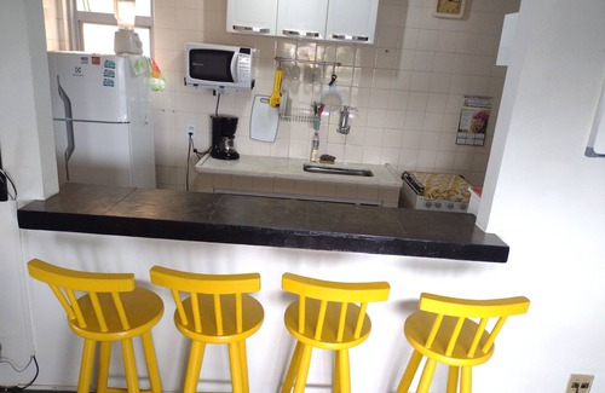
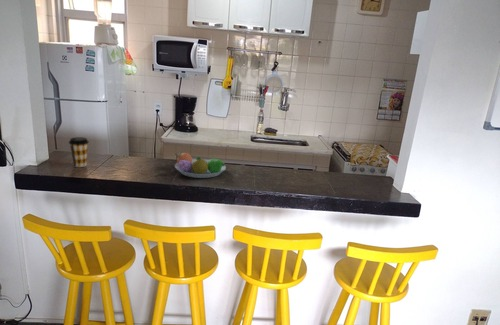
+ fruit bowl (201, 162)
+ coffee cup (79, 152)
